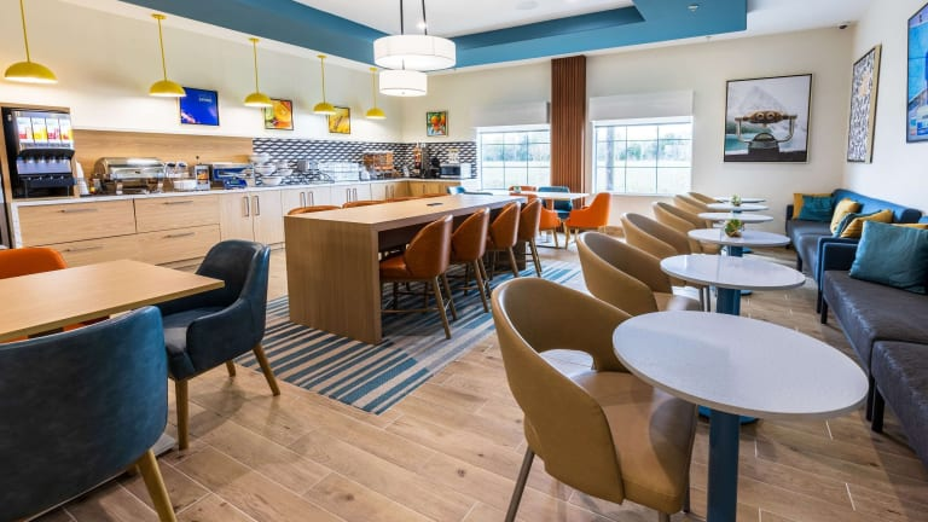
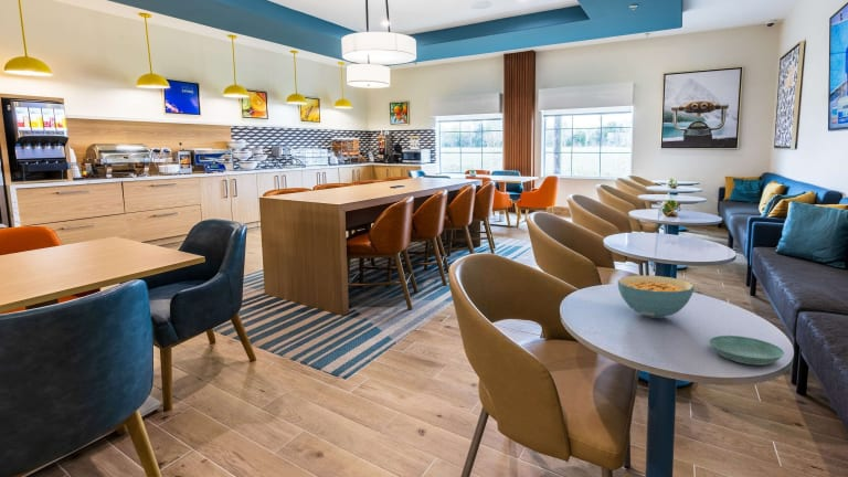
+ cereal bowl (654, 298)
+ saucer (744, 351)
